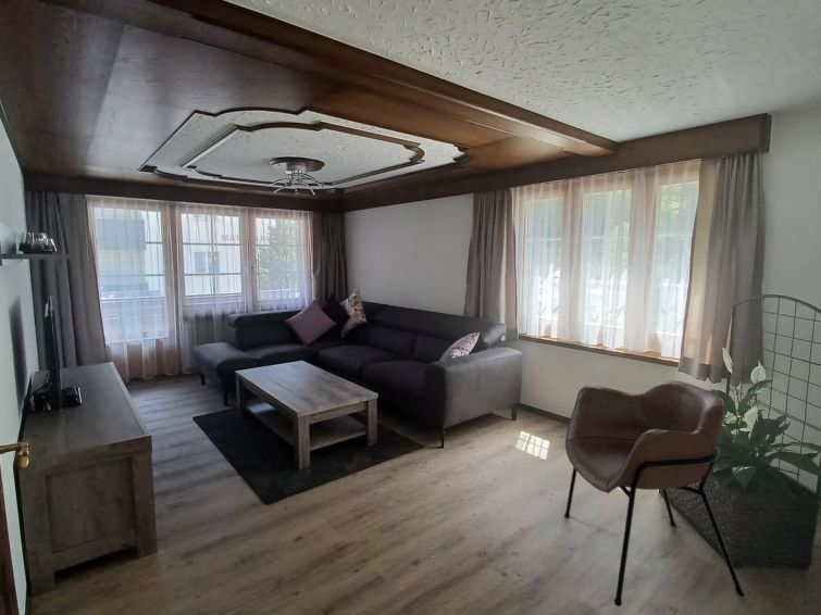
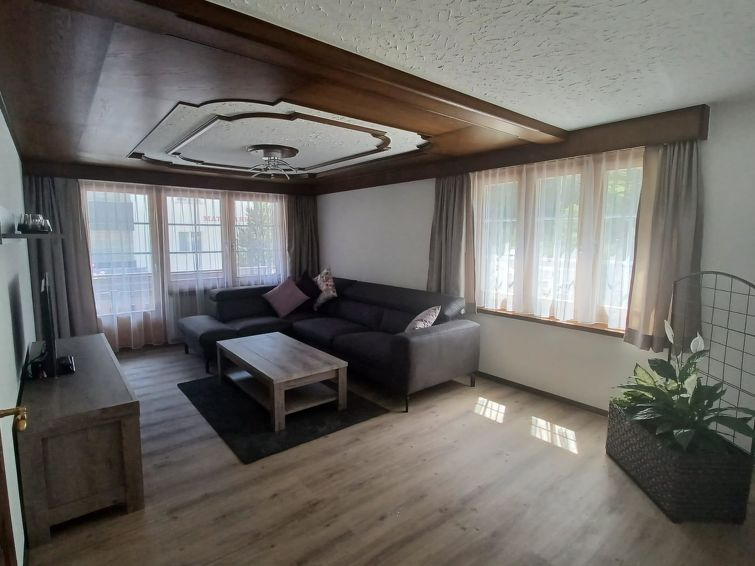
- armchair (643, 474)
